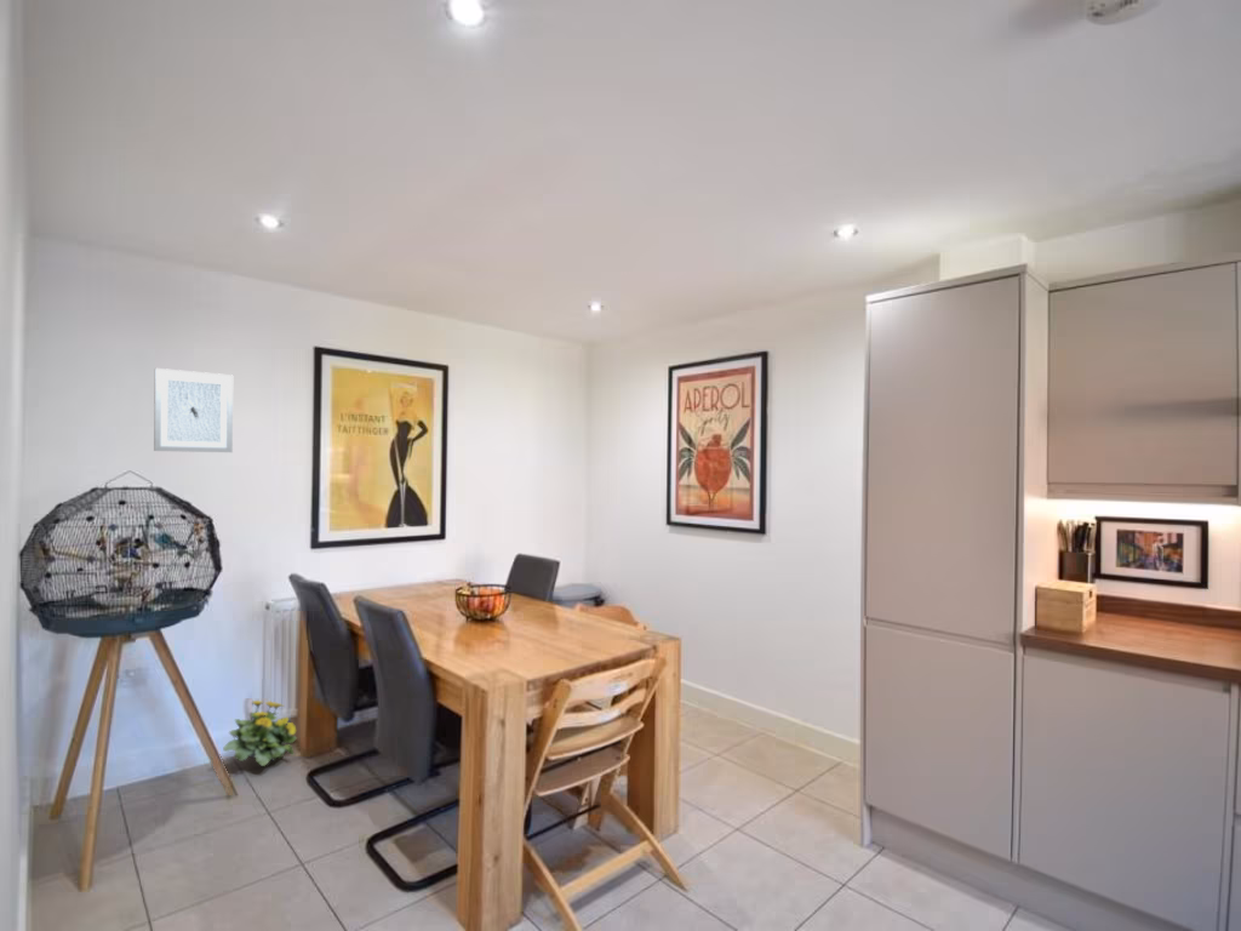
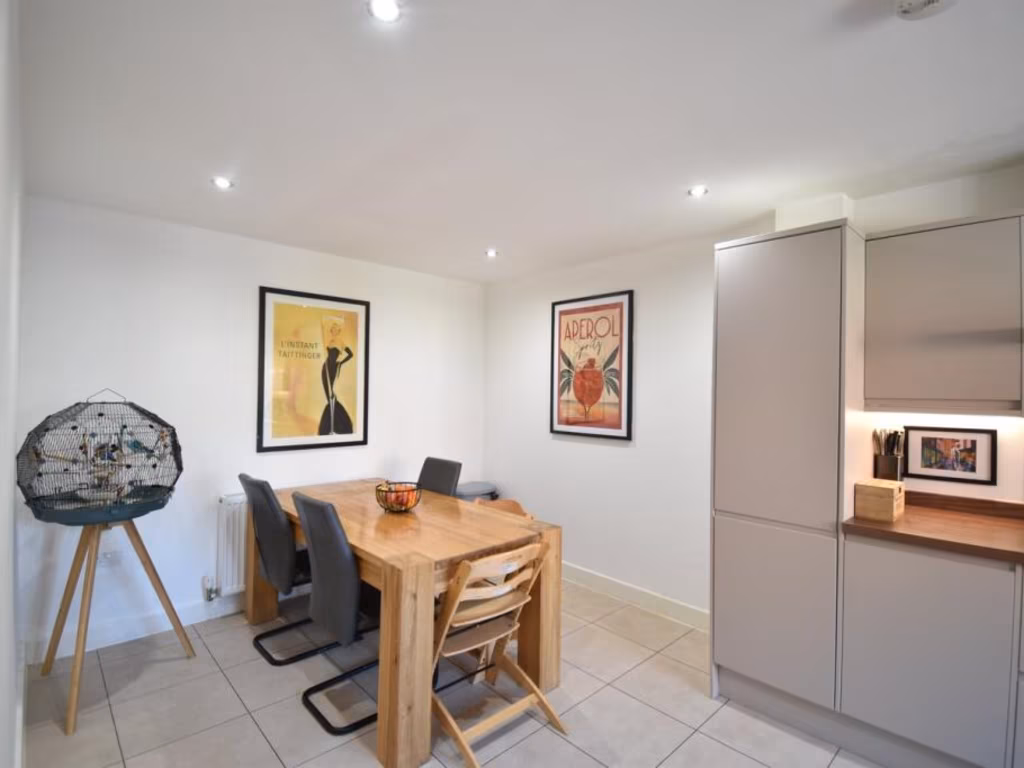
- wall art (194, 411)
- flowering plant (259, 733)
